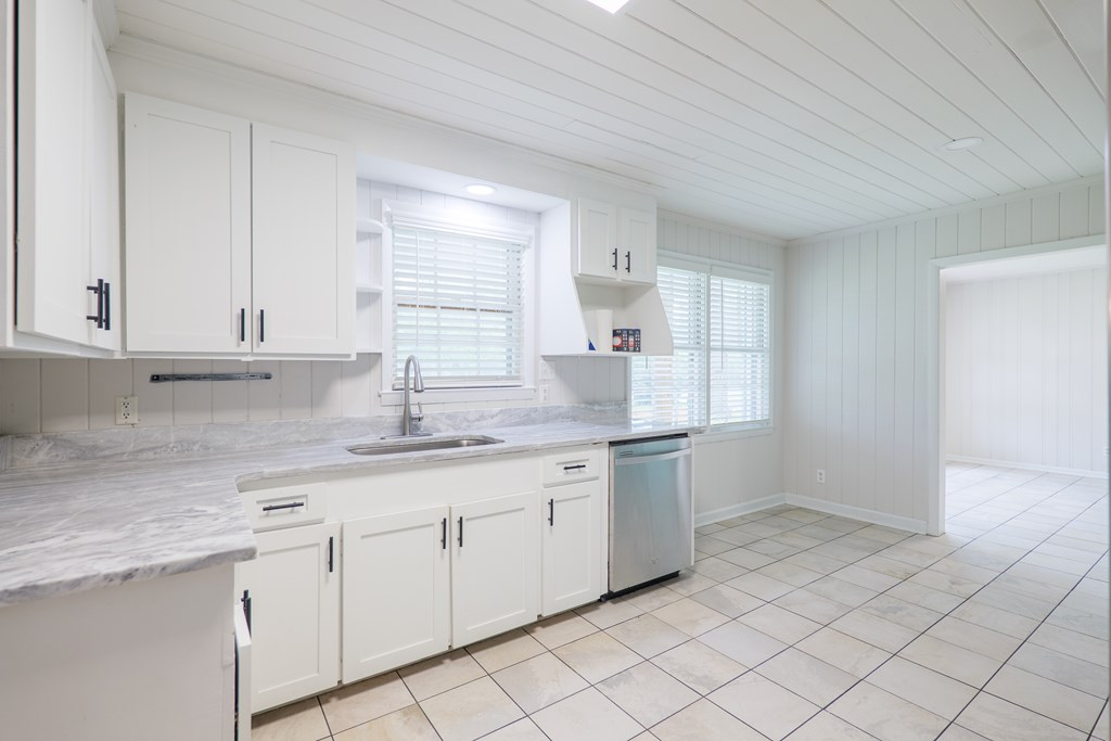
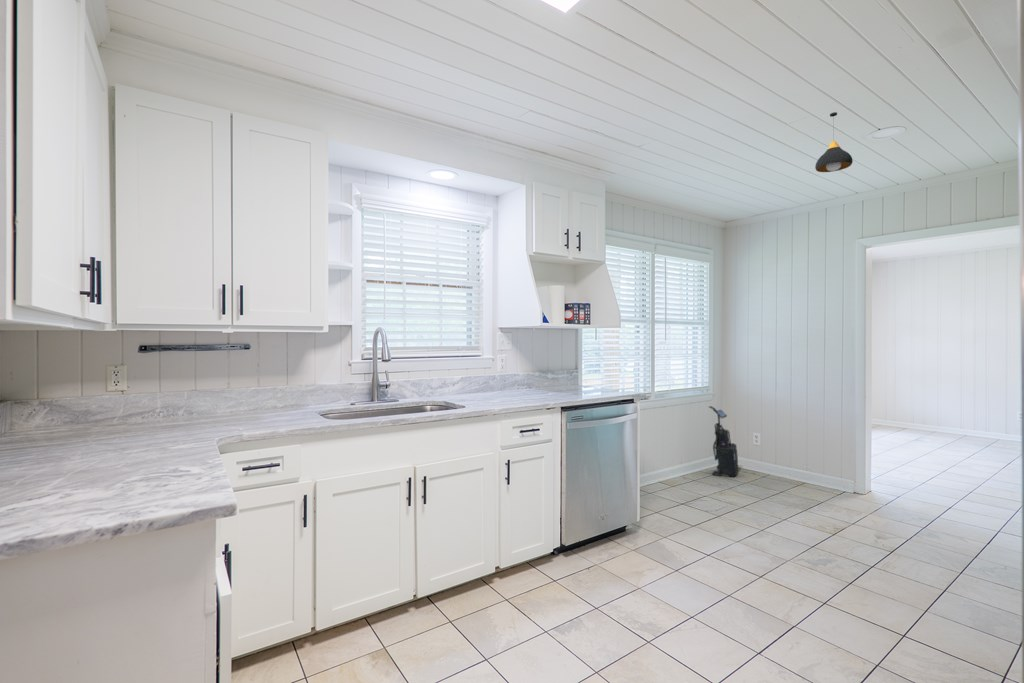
+ pendant light (833, 142)
+ vacuum cleaner (722, 440)
